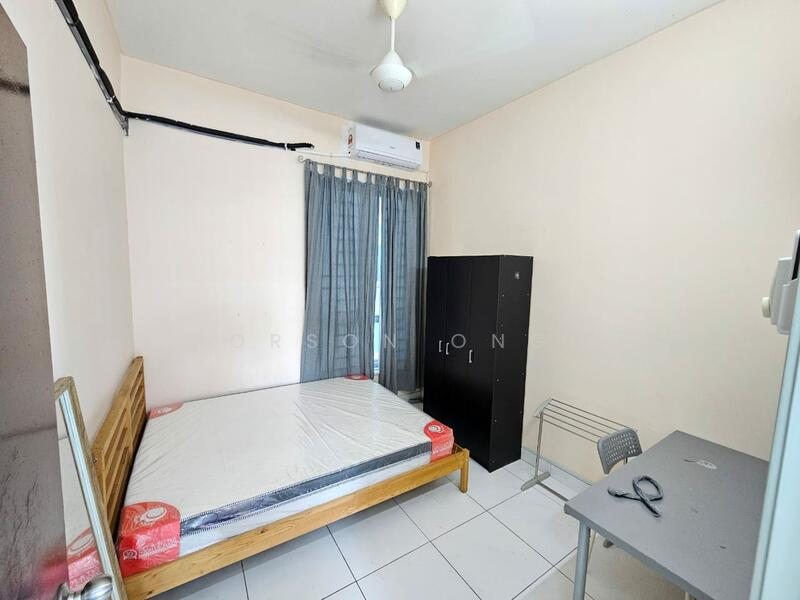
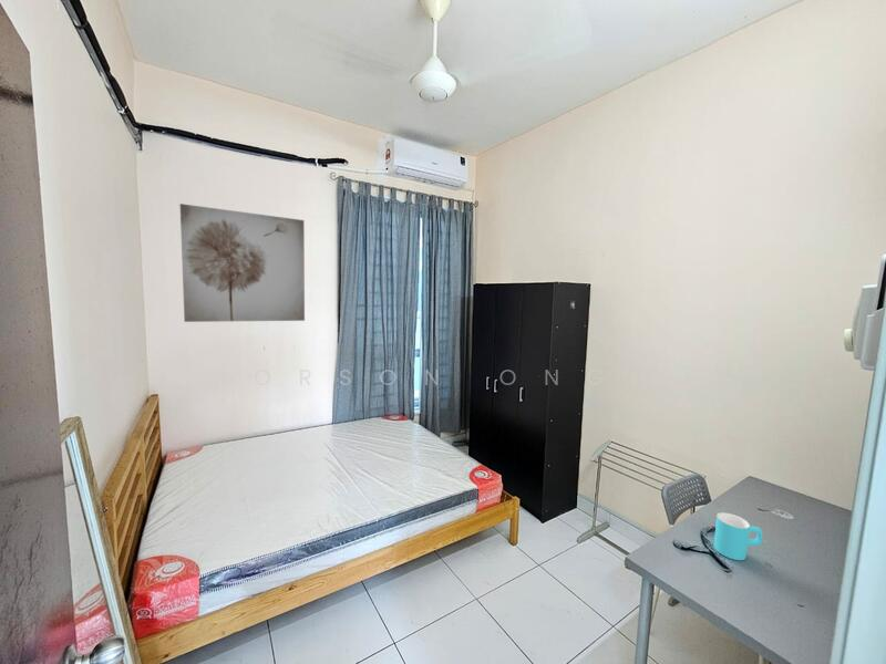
+ wall art (247, 267)
+ cup (738, 538)
